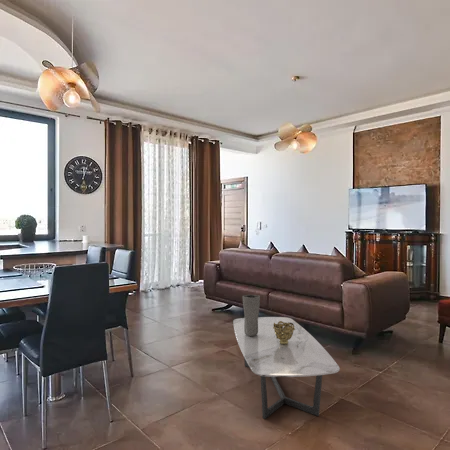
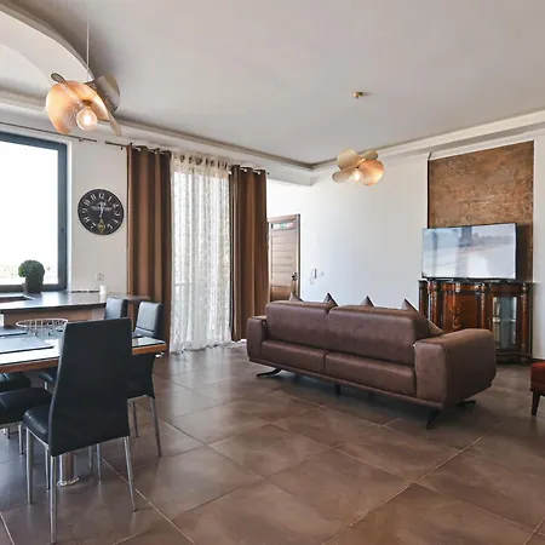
- coffee table (276, 363)
- decorative bowl (283, 333)
- vase (251, 315)
